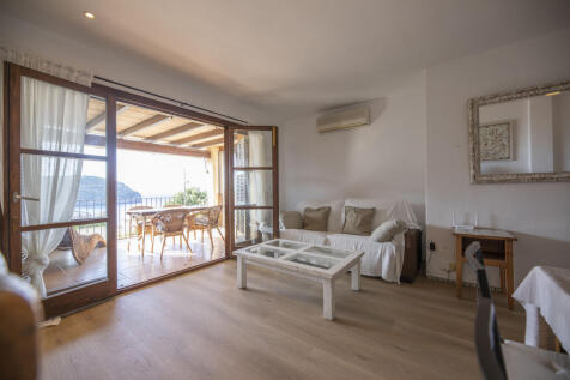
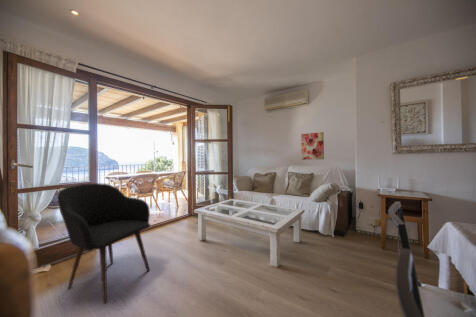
+ wall art (312, 146)
+ armchair (111, 231)
